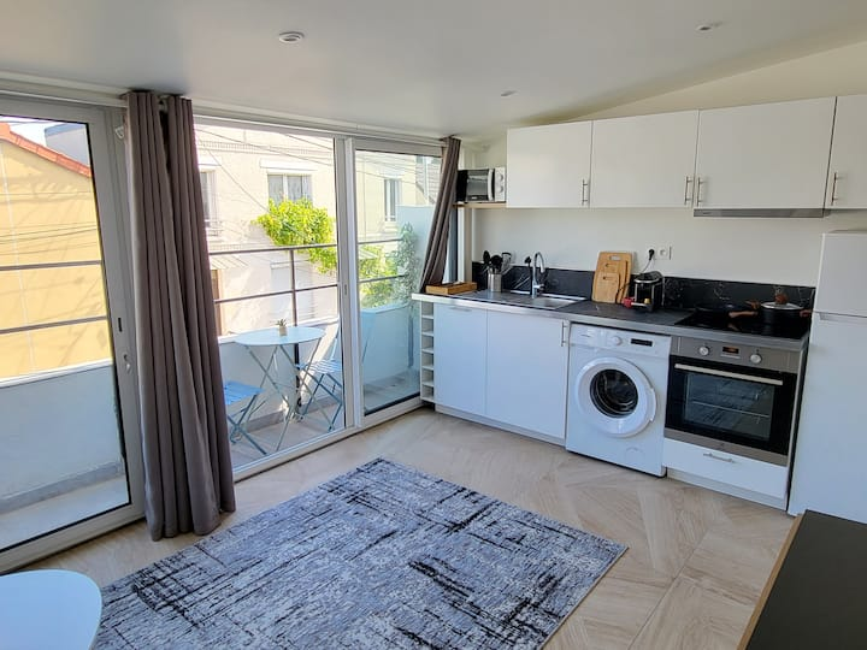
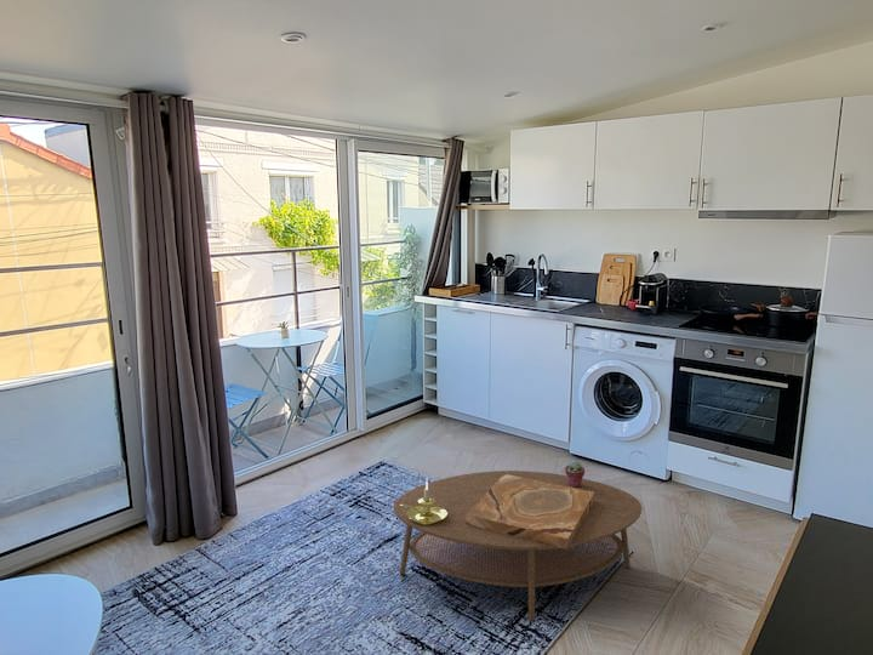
+ candle holder (423, 497)
+ potted succulent (575, 472)
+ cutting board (532, 506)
+ coffee table (517, 537)
